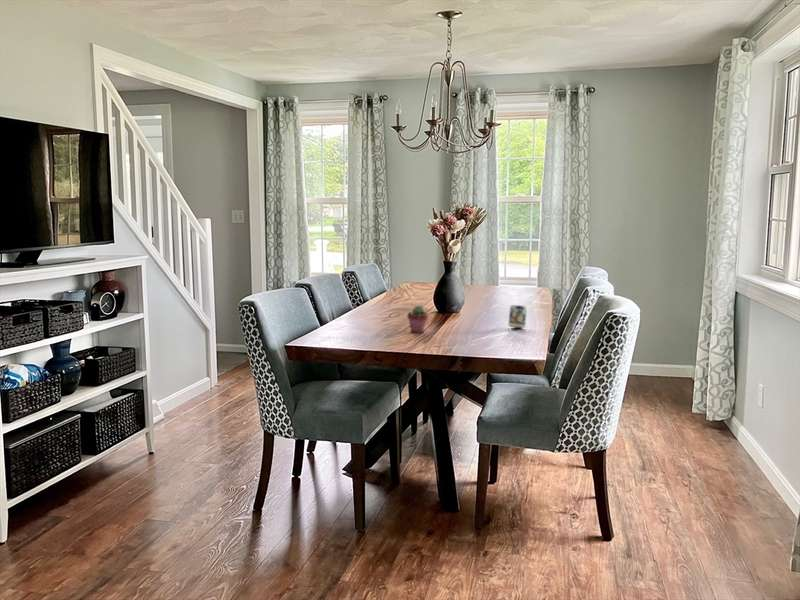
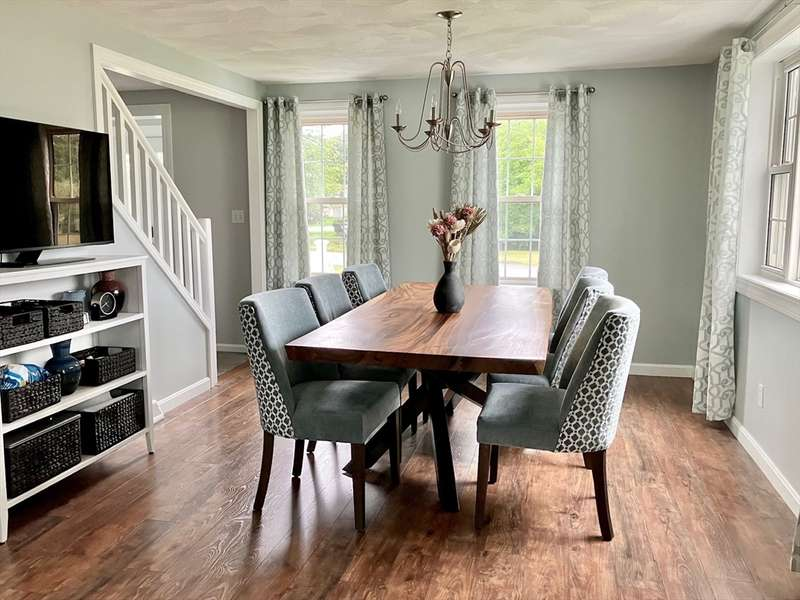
- mug (515, 316)
- potted succulent (417, 318)
